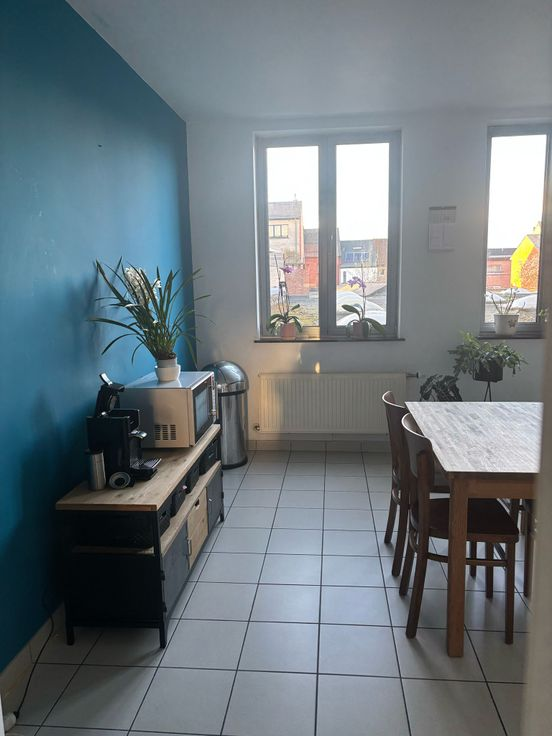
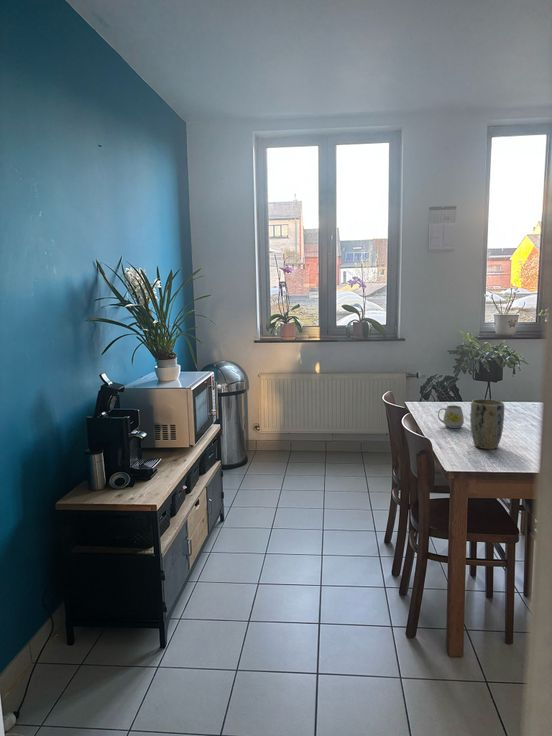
+ plant pot (486, 424)
+ mug (450, 416)
